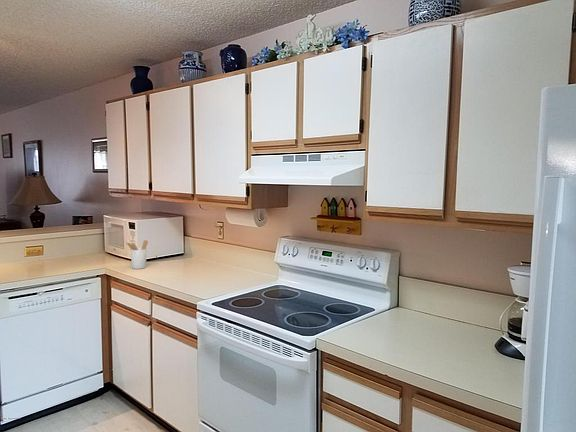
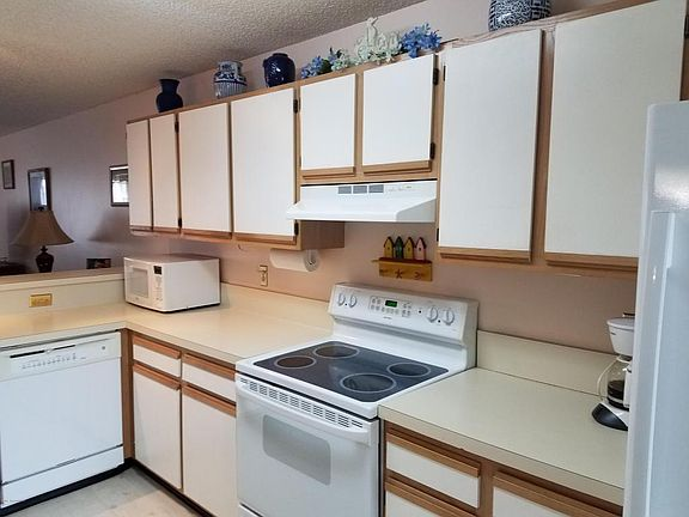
- utensil holder (136, 254)
